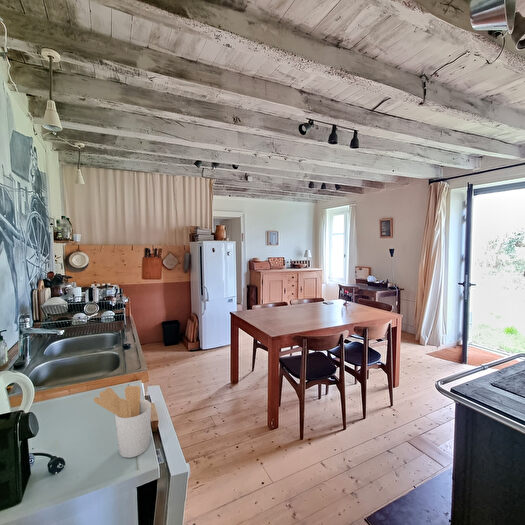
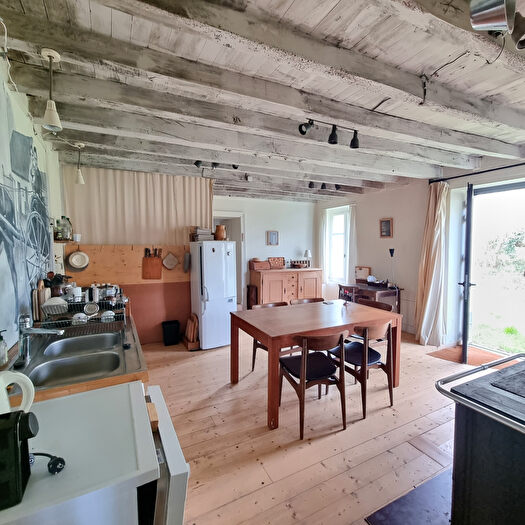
- utensil holder (124, 418)
